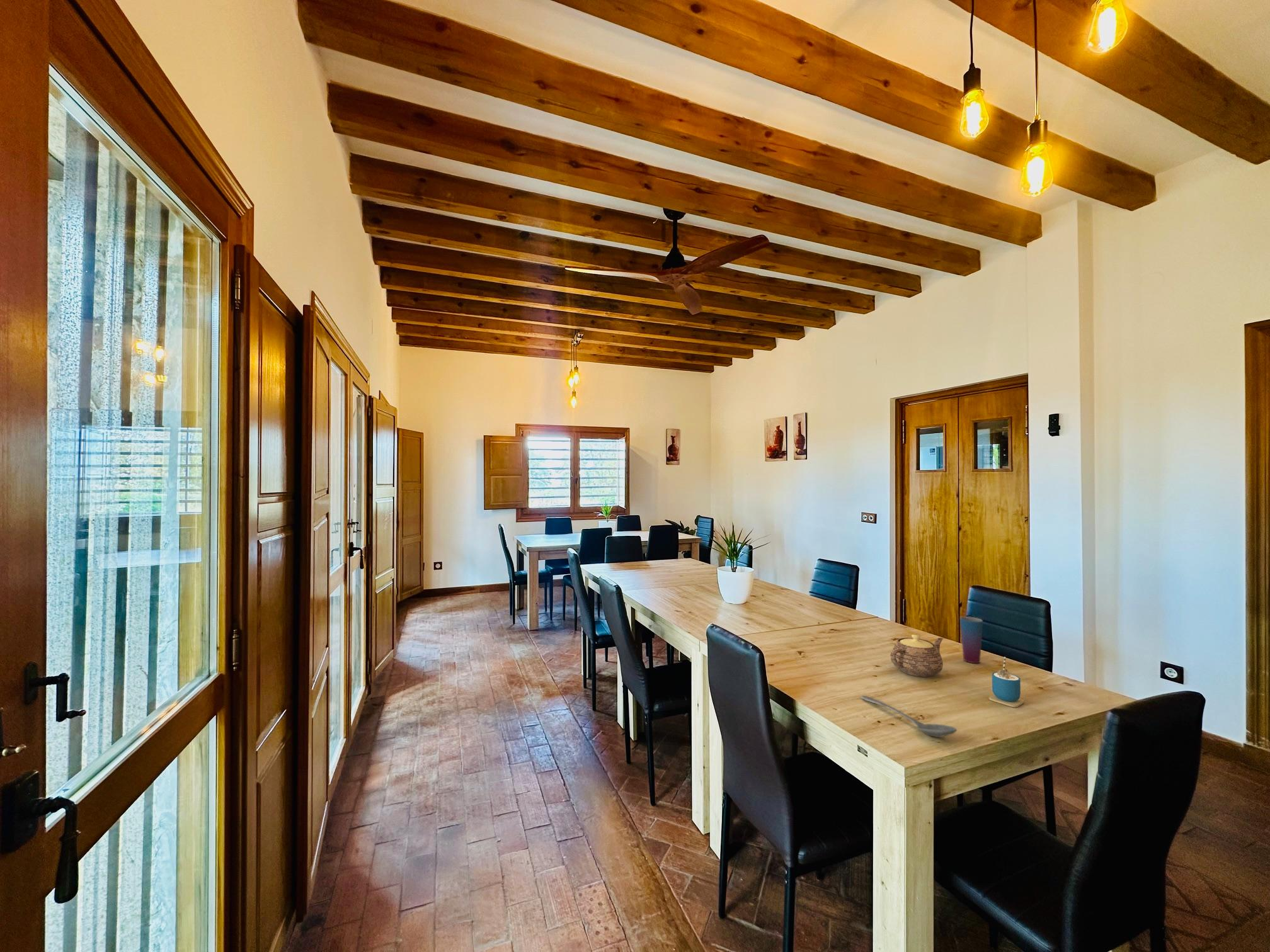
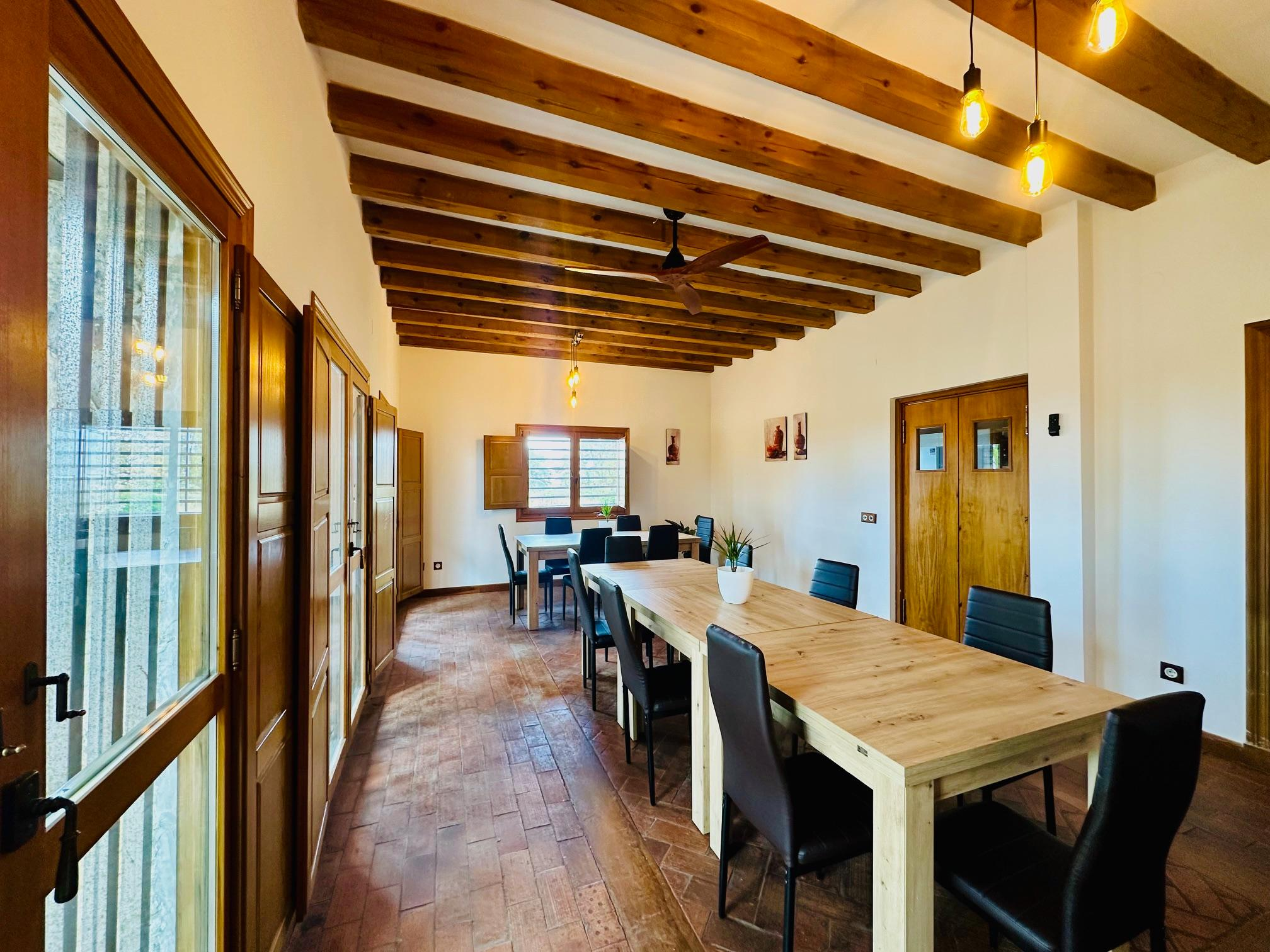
- stirrer (903, 713)
- cup (1006, 680)
- cup (971, 640)
- teapot (918, 653)
